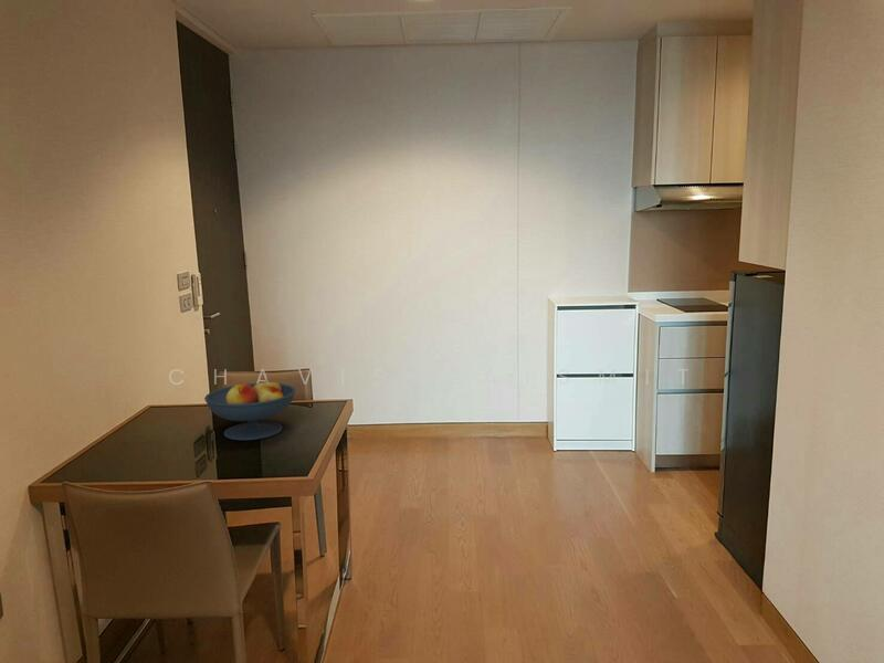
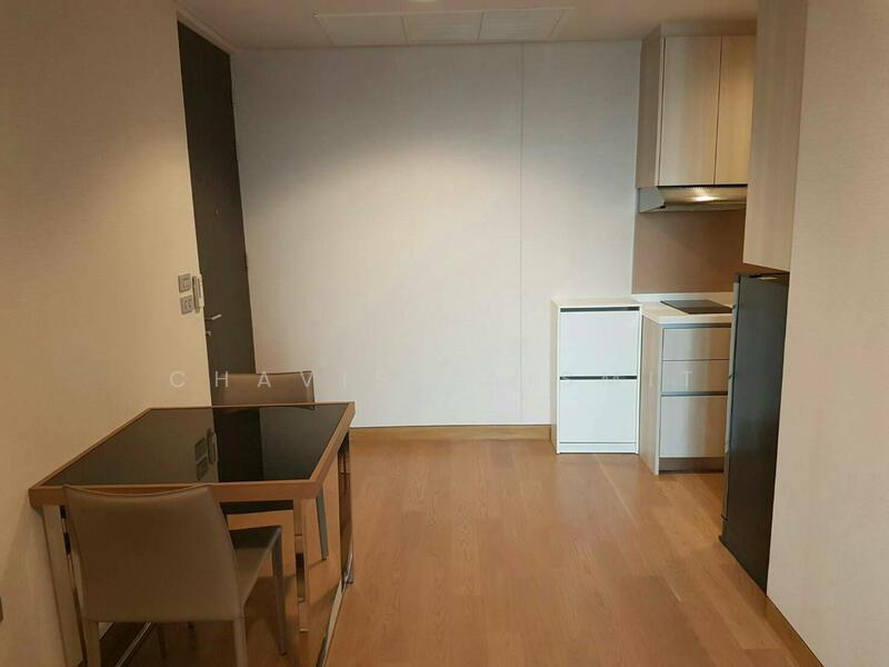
- fruit bowl (251, 406)
